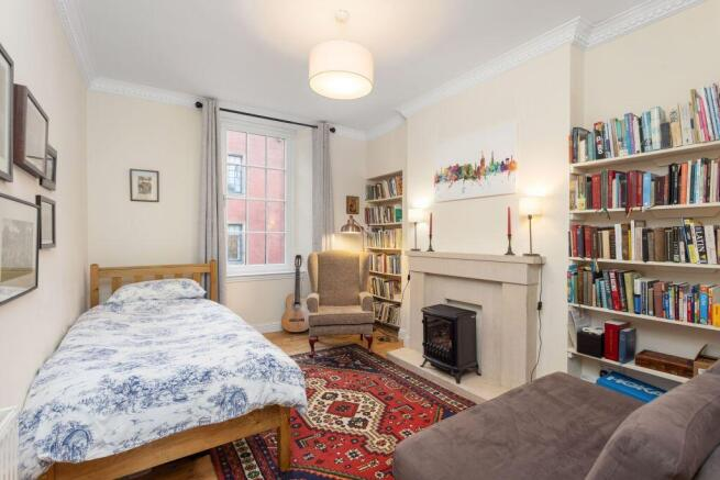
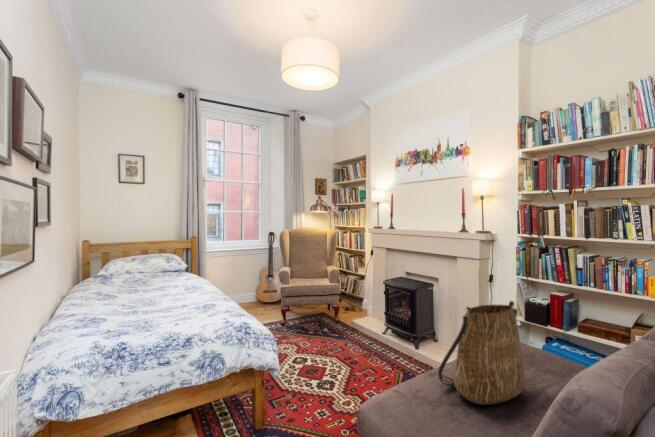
+ tote bag (486, 347)
